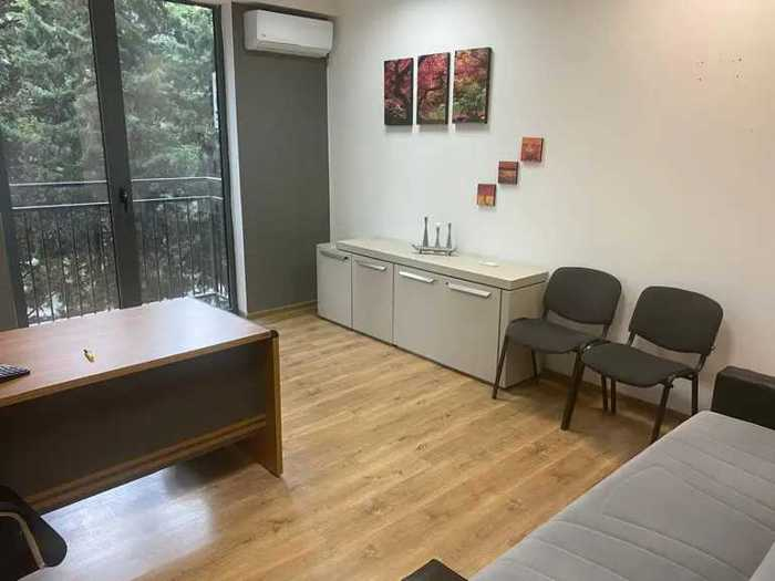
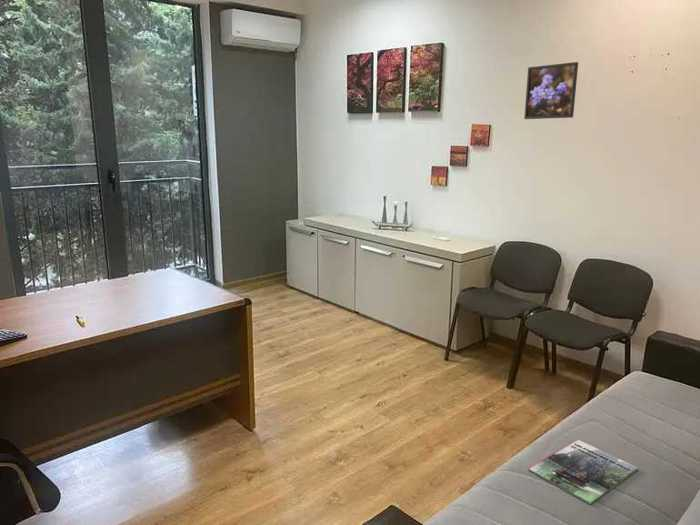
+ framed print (550, 91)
+ magazine (583, 468)
